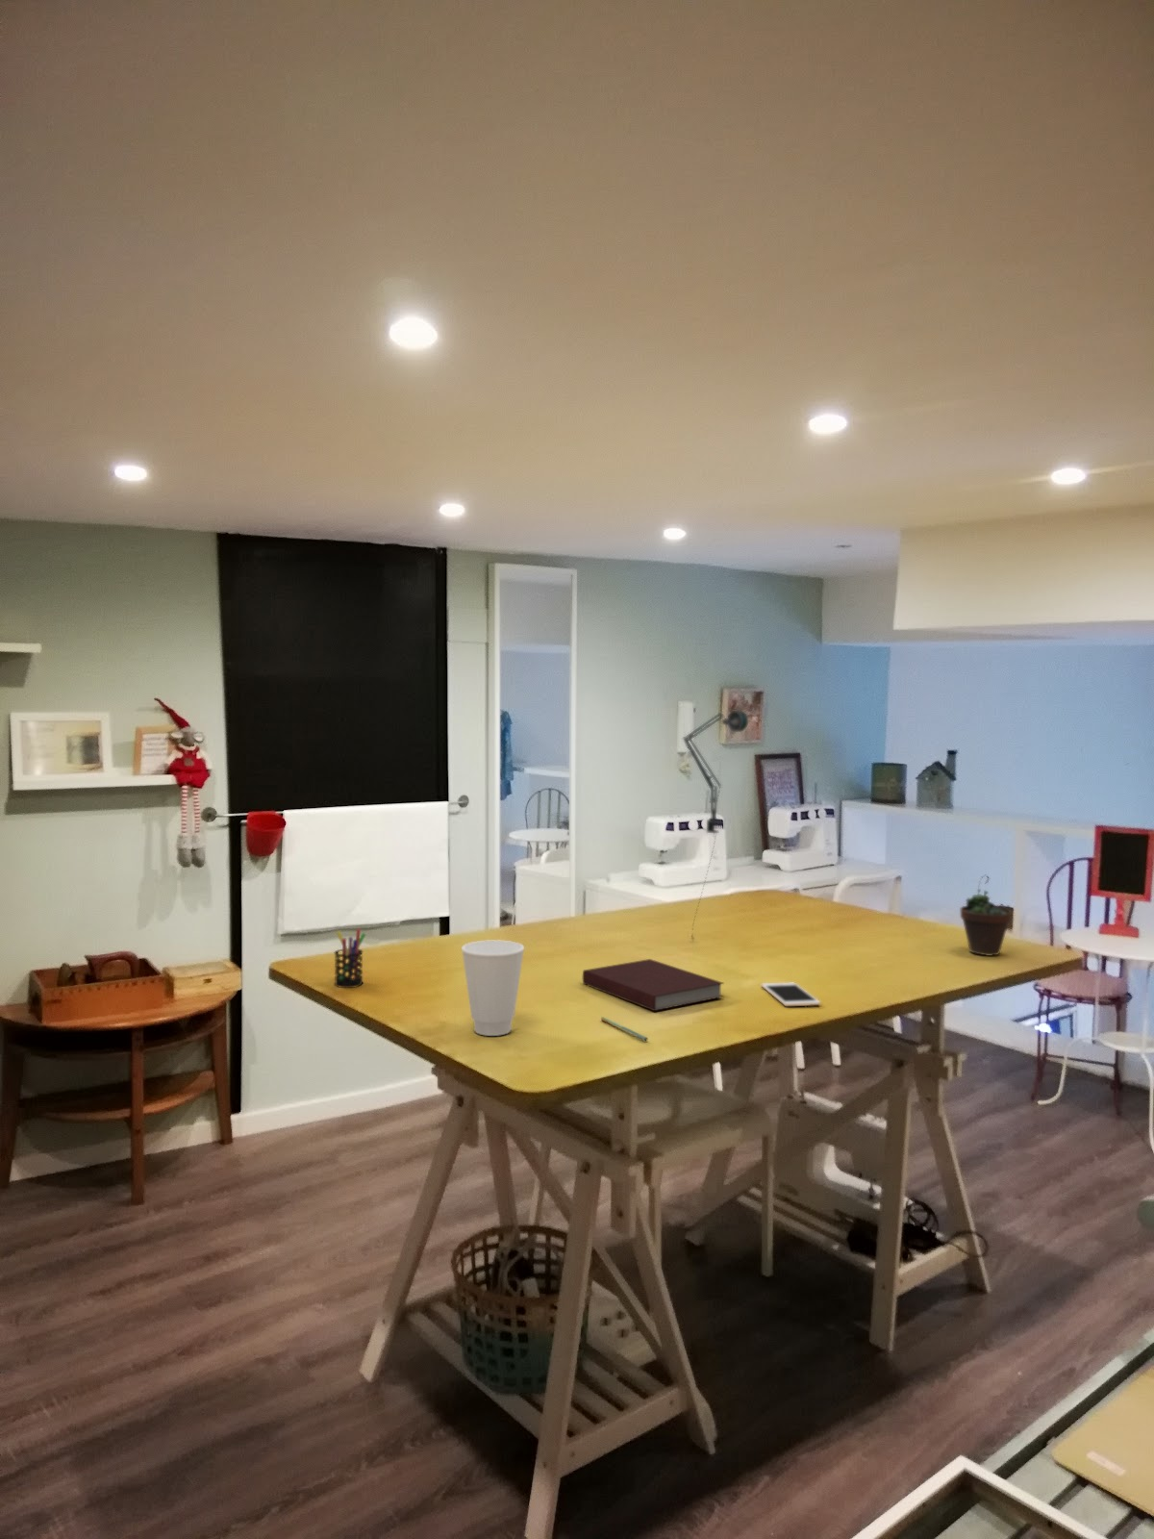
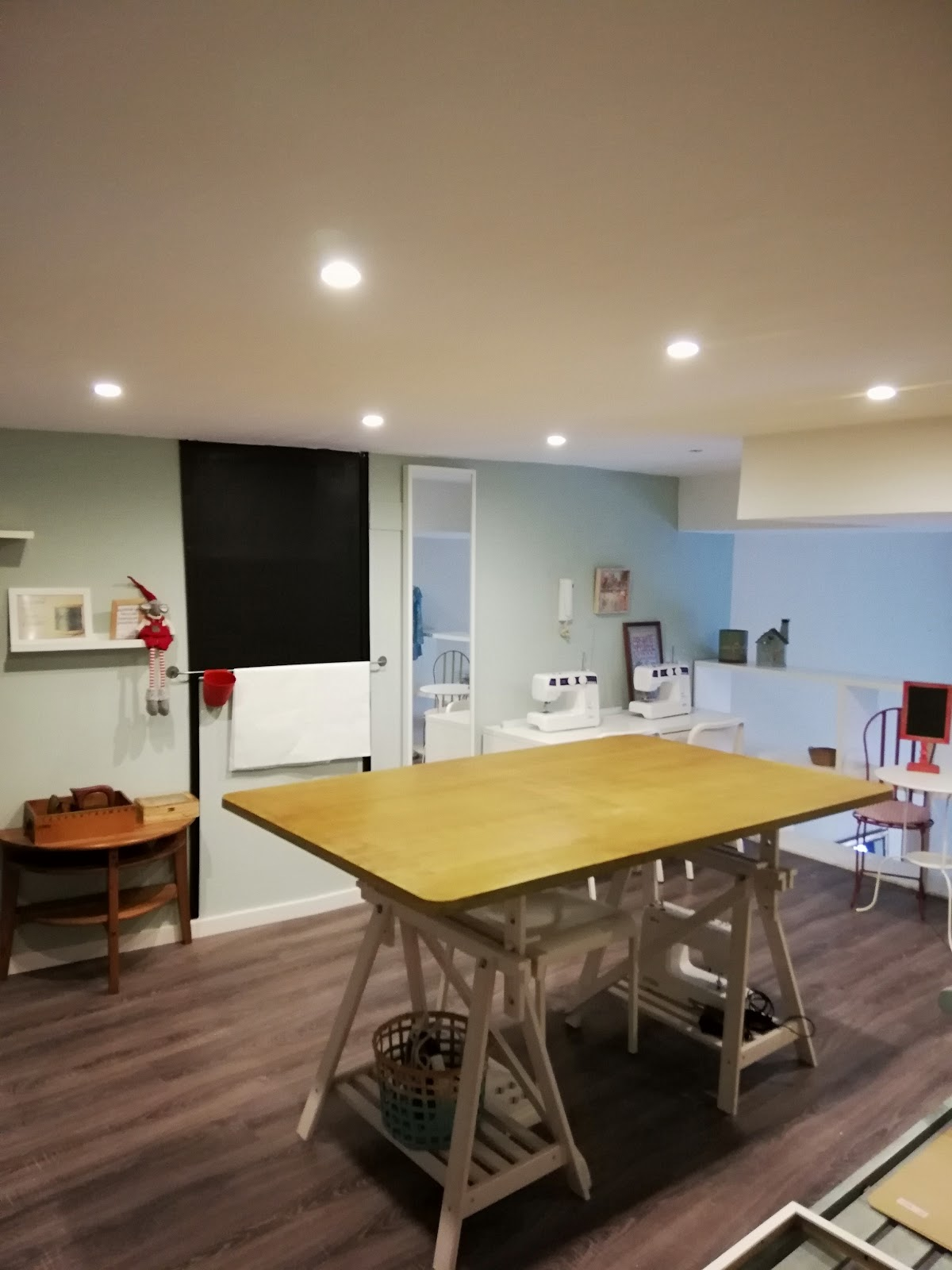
- pen (623, 1029)
- cup (492, 988)
- succulent plant (984, 912)
- pen holder (352, 955)
- notebook (651, 983)
- cell phone (789, 994)
- desk lamp (710, 826)
